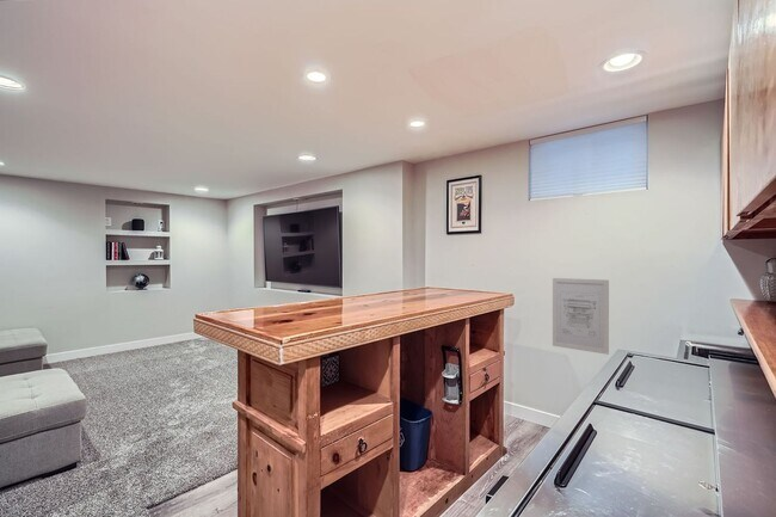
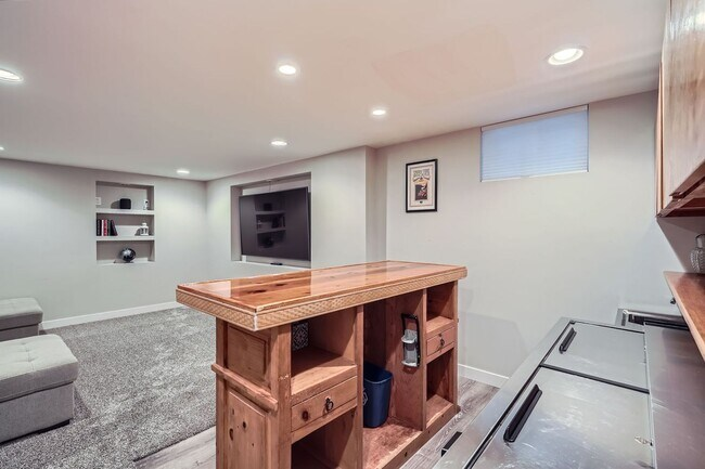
- wall art (579, 314)
